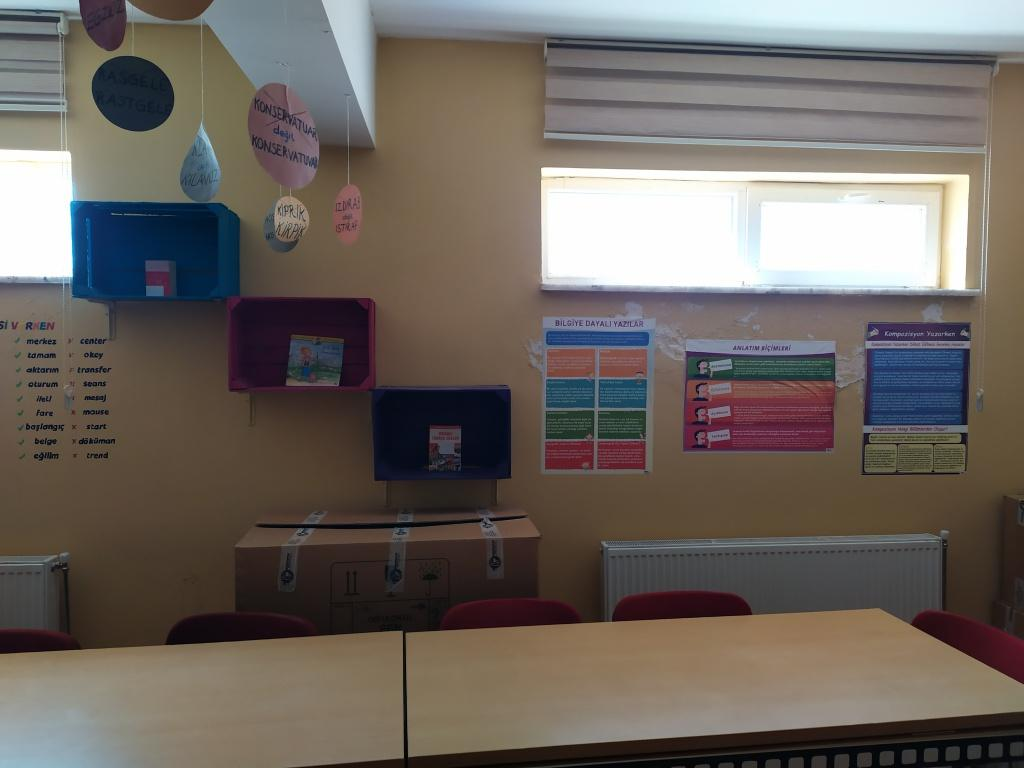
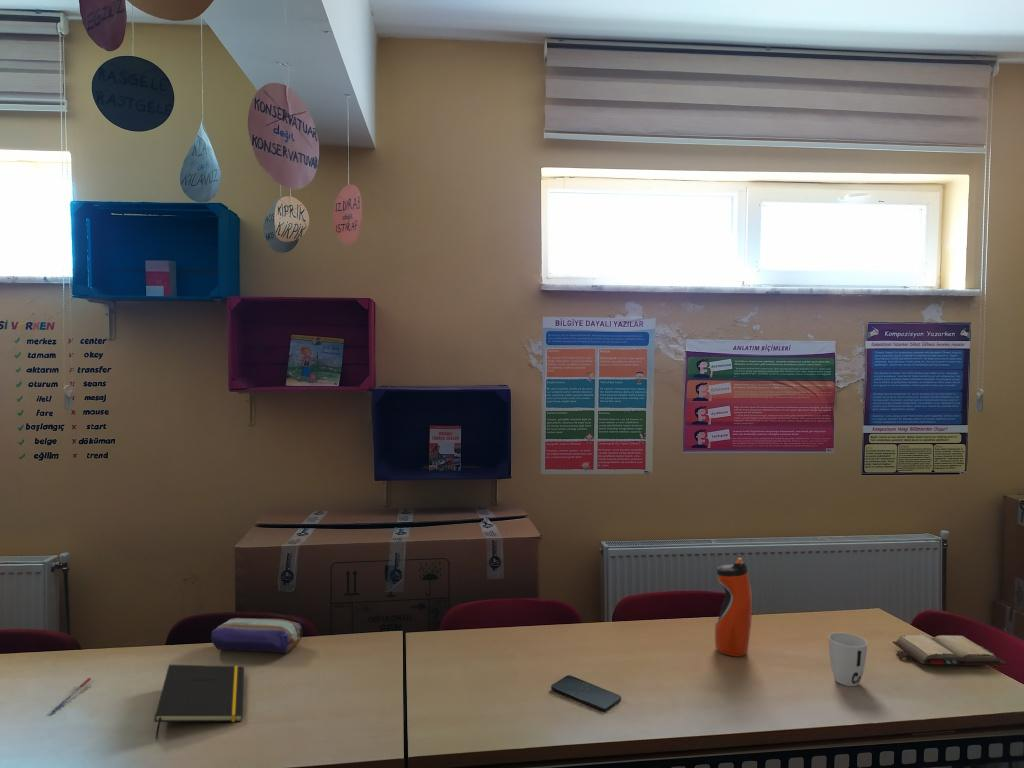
+ pen (70, 695)
+ smartphone (585, 692)
+ water bottle (733, 604)
+ cup (847, 660)
+ notepad (203, 691)
+ hardback book (947, 651)
+ pencil case (257, 635)
